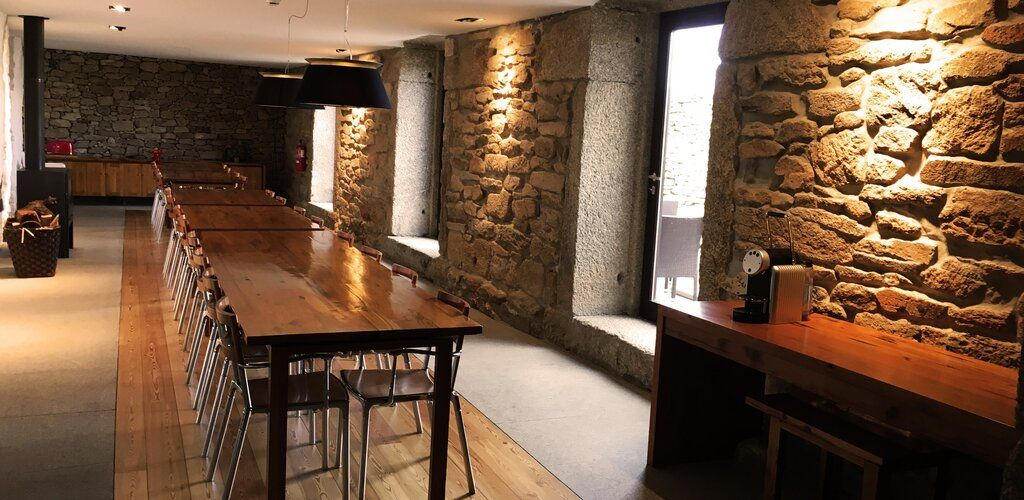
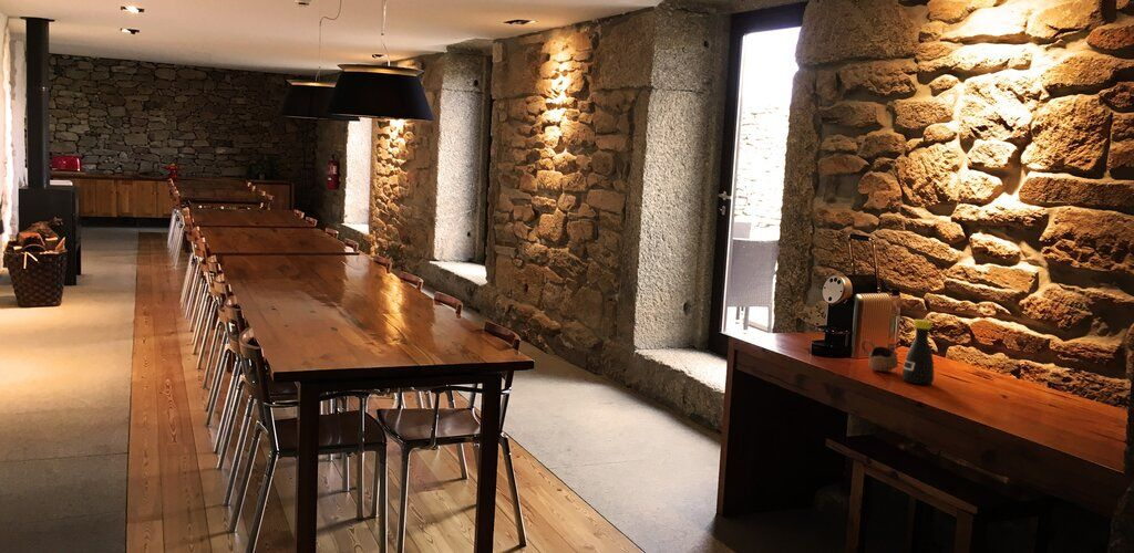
+ cup (880, 355)
+ bottle (920, 351)
